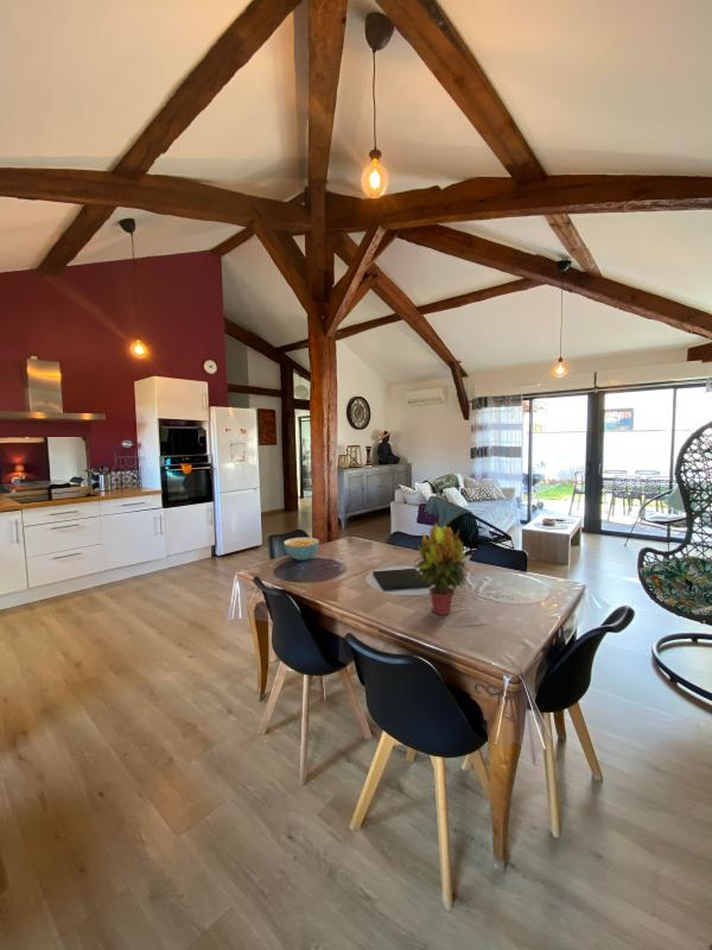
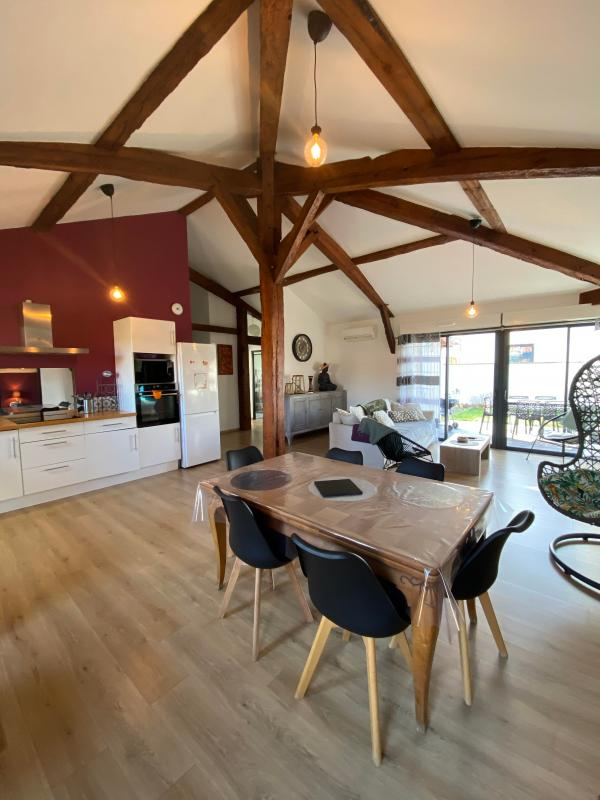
- potted plant (439, 568)
- cereal bowl (301, 550)
